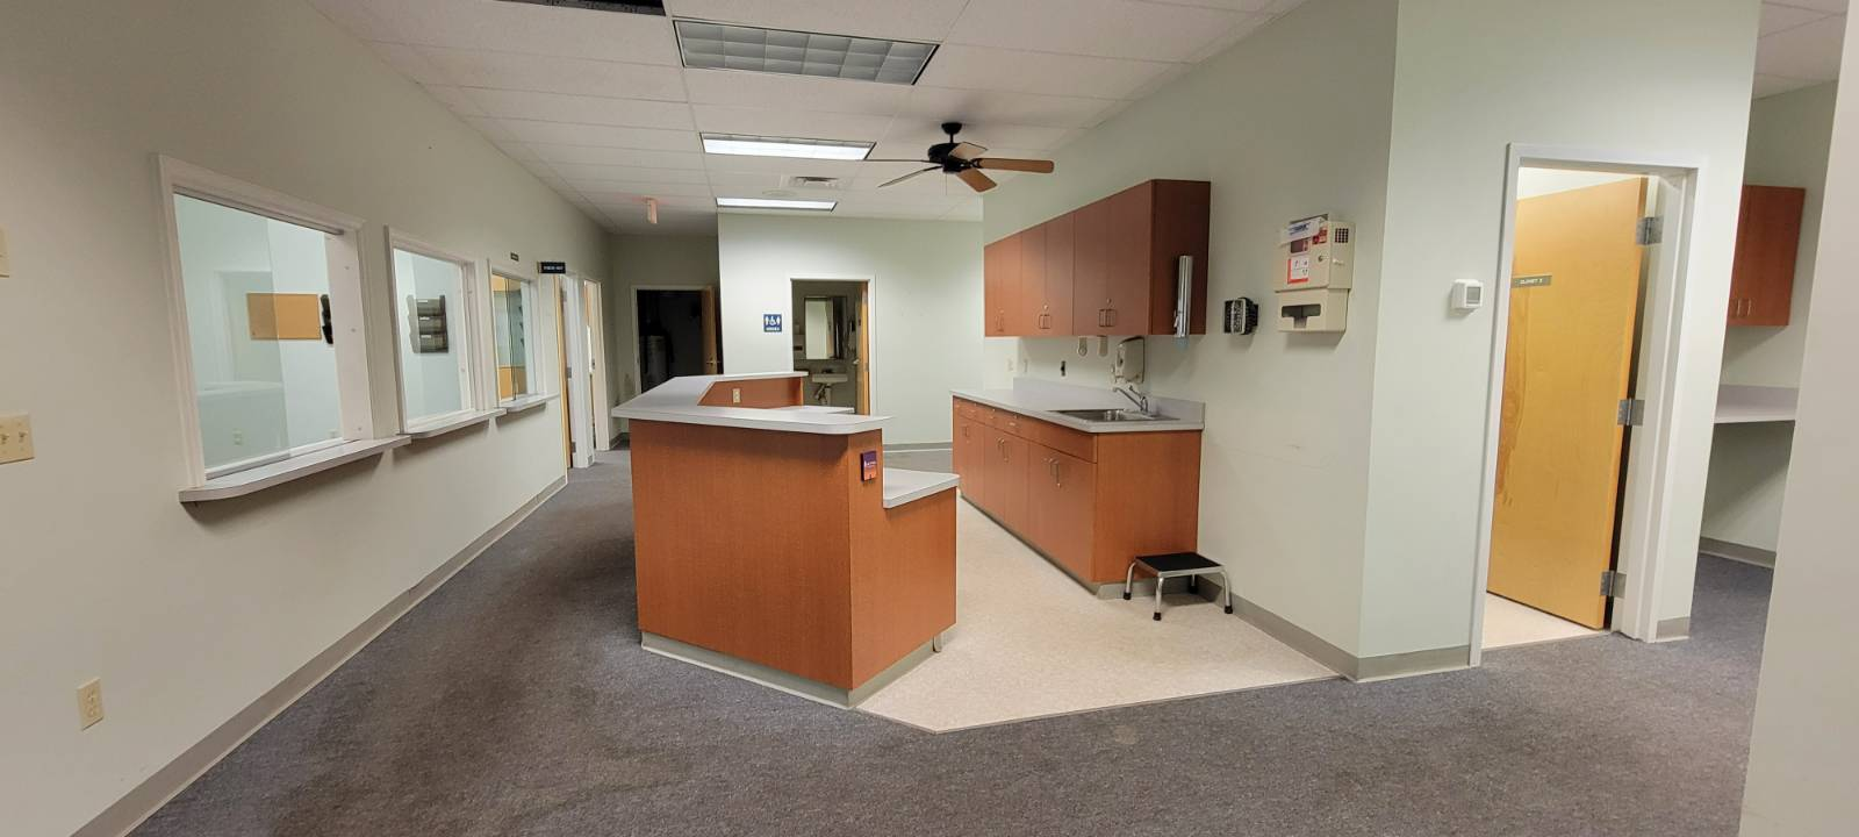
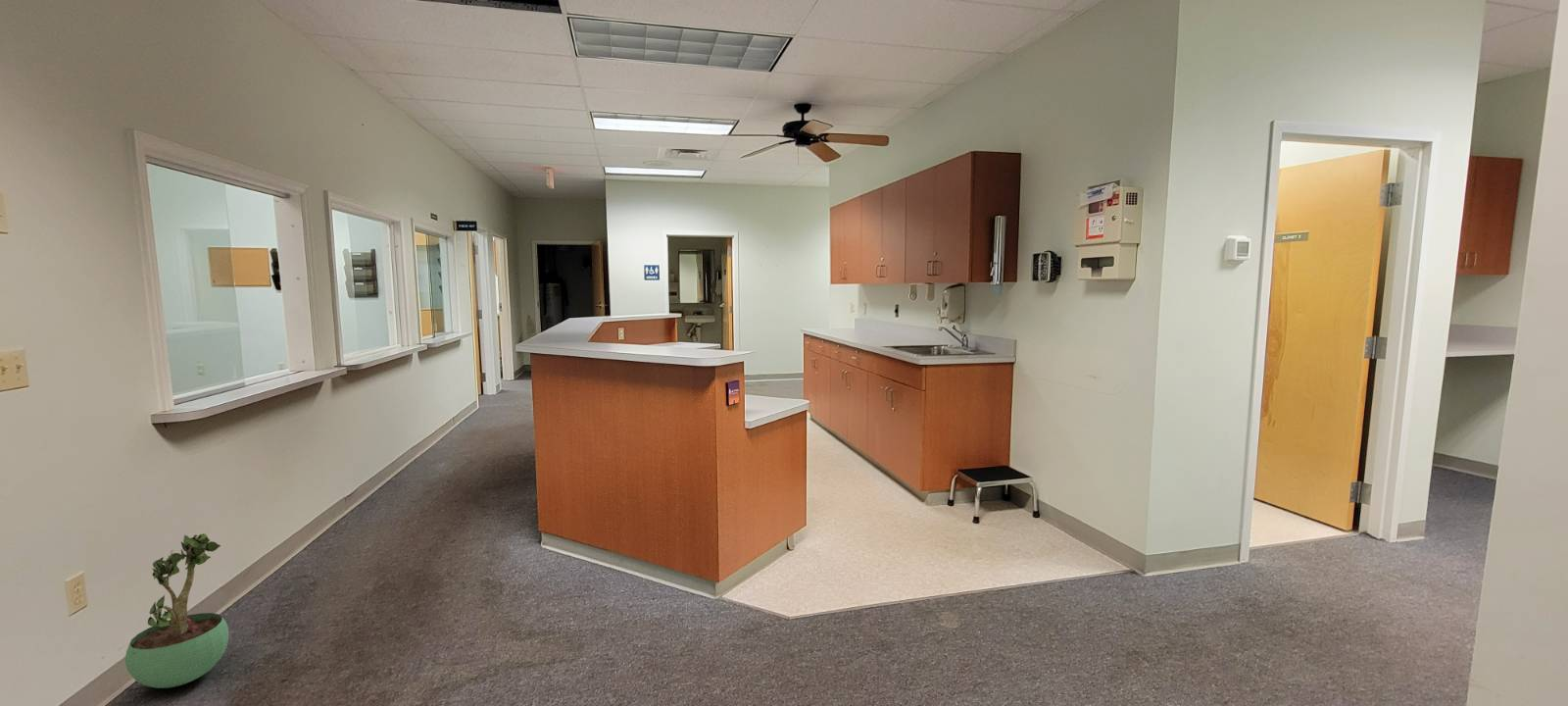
+ potted plant (178, 609)
